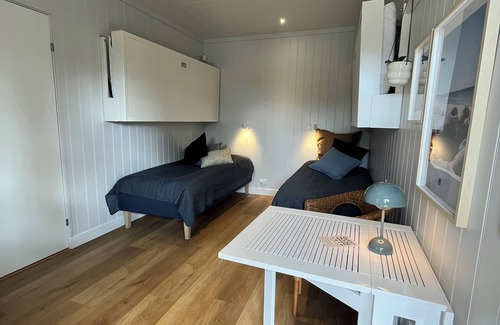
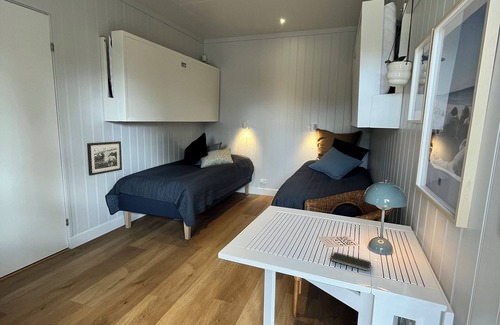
+ smartphone (350, 260)
+ picture frame (105, 157)
